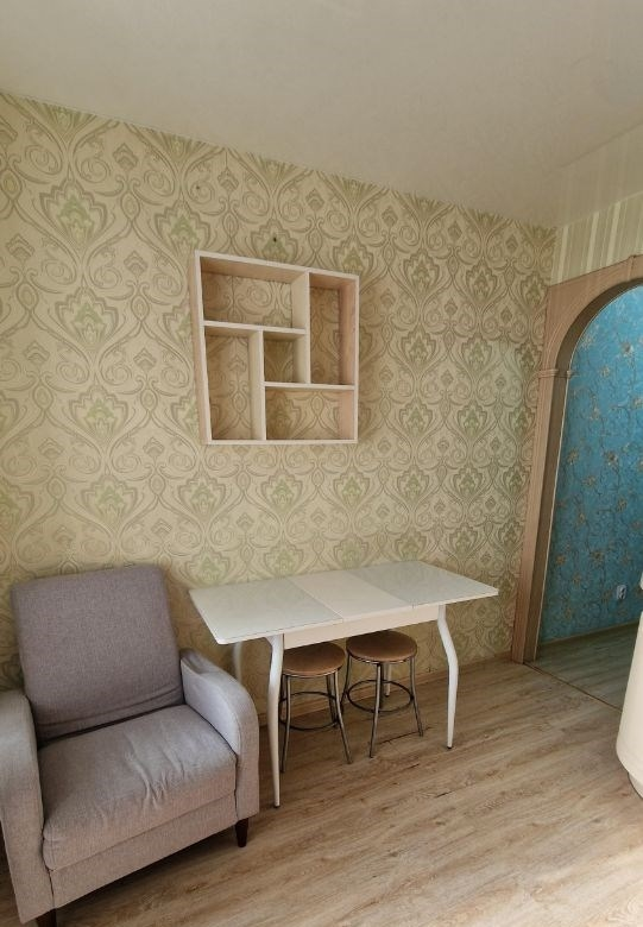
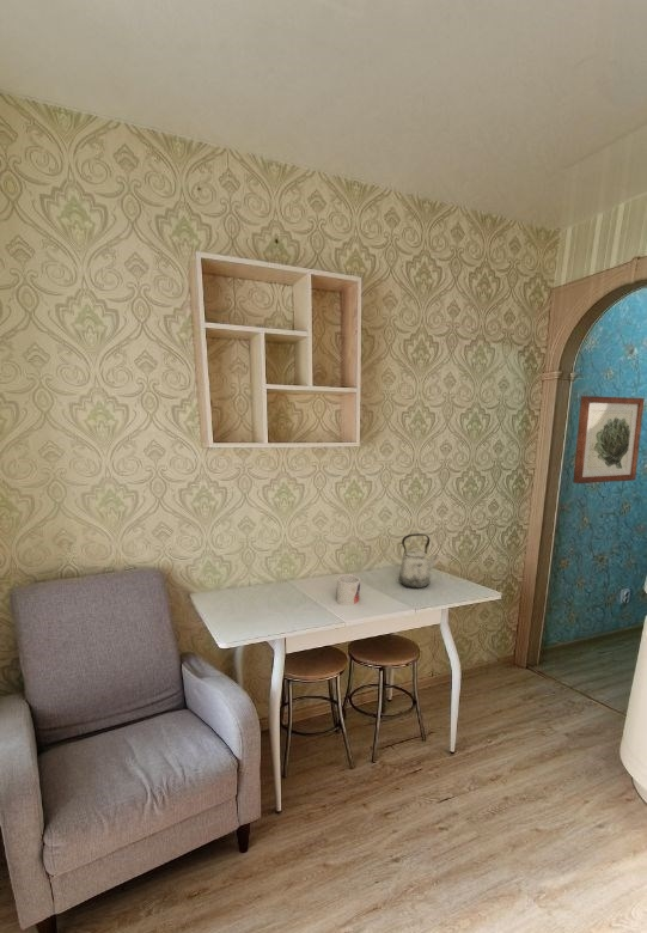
+ mug (348, 587)
+ kettle (420, 559)
+ wall art (609, 439)
